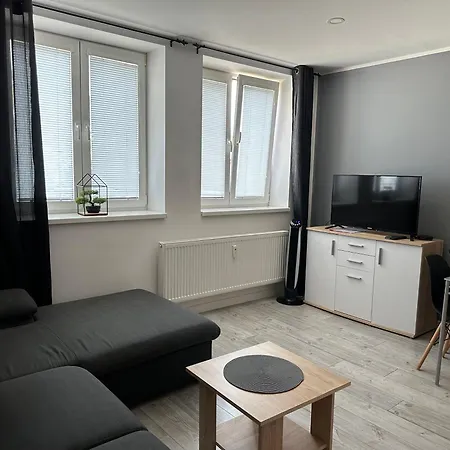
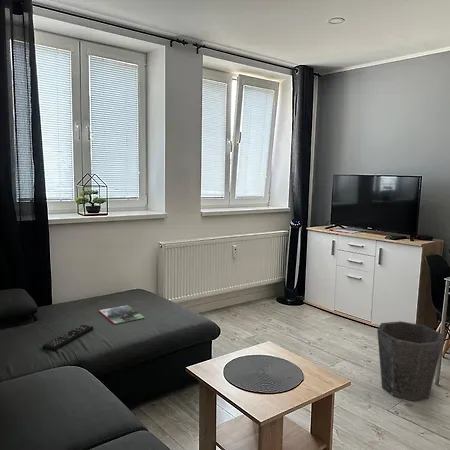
+ magazine (121, 314)
+ waste bin (407, 361)
+ remote control (69, 336)
